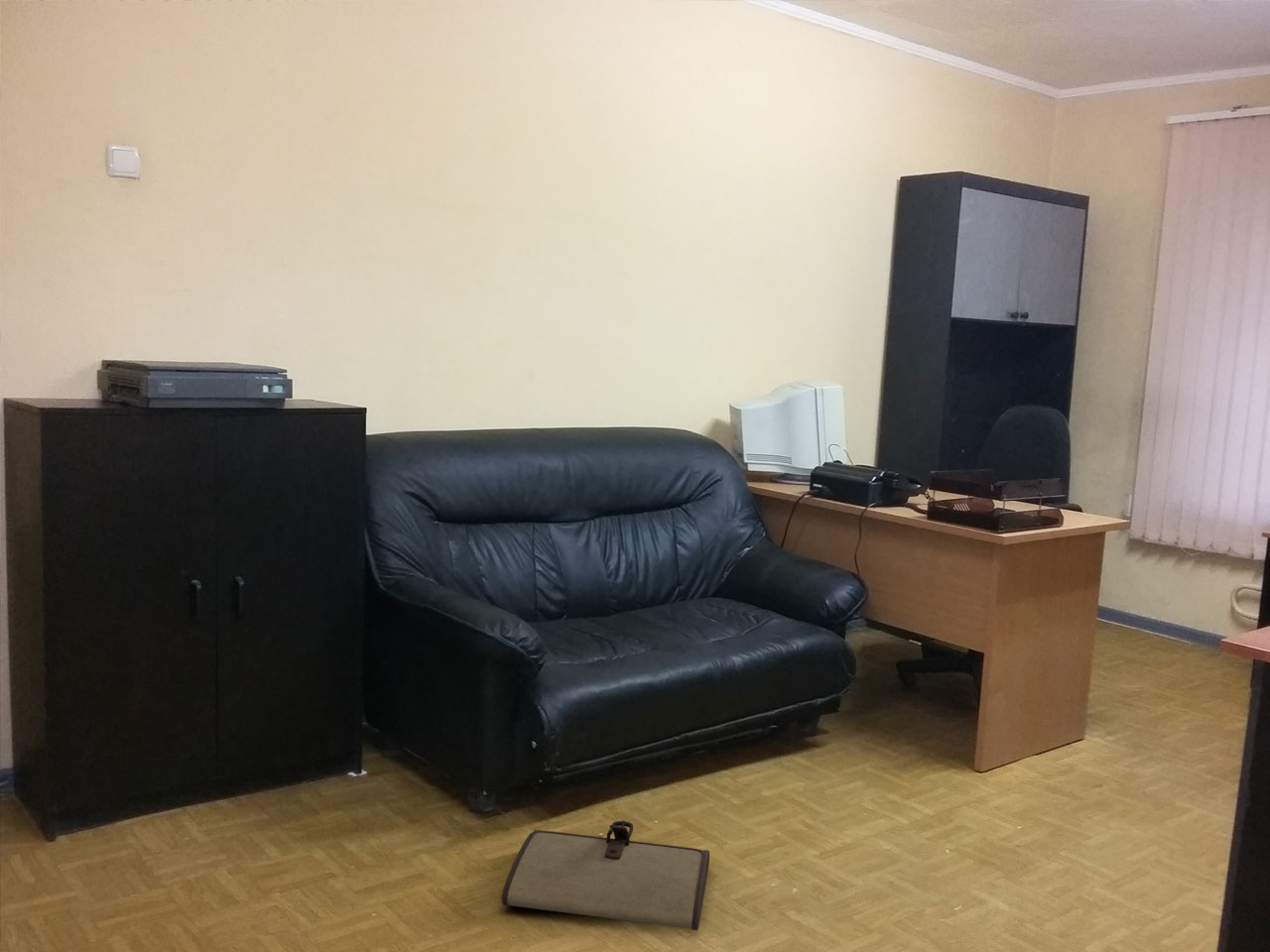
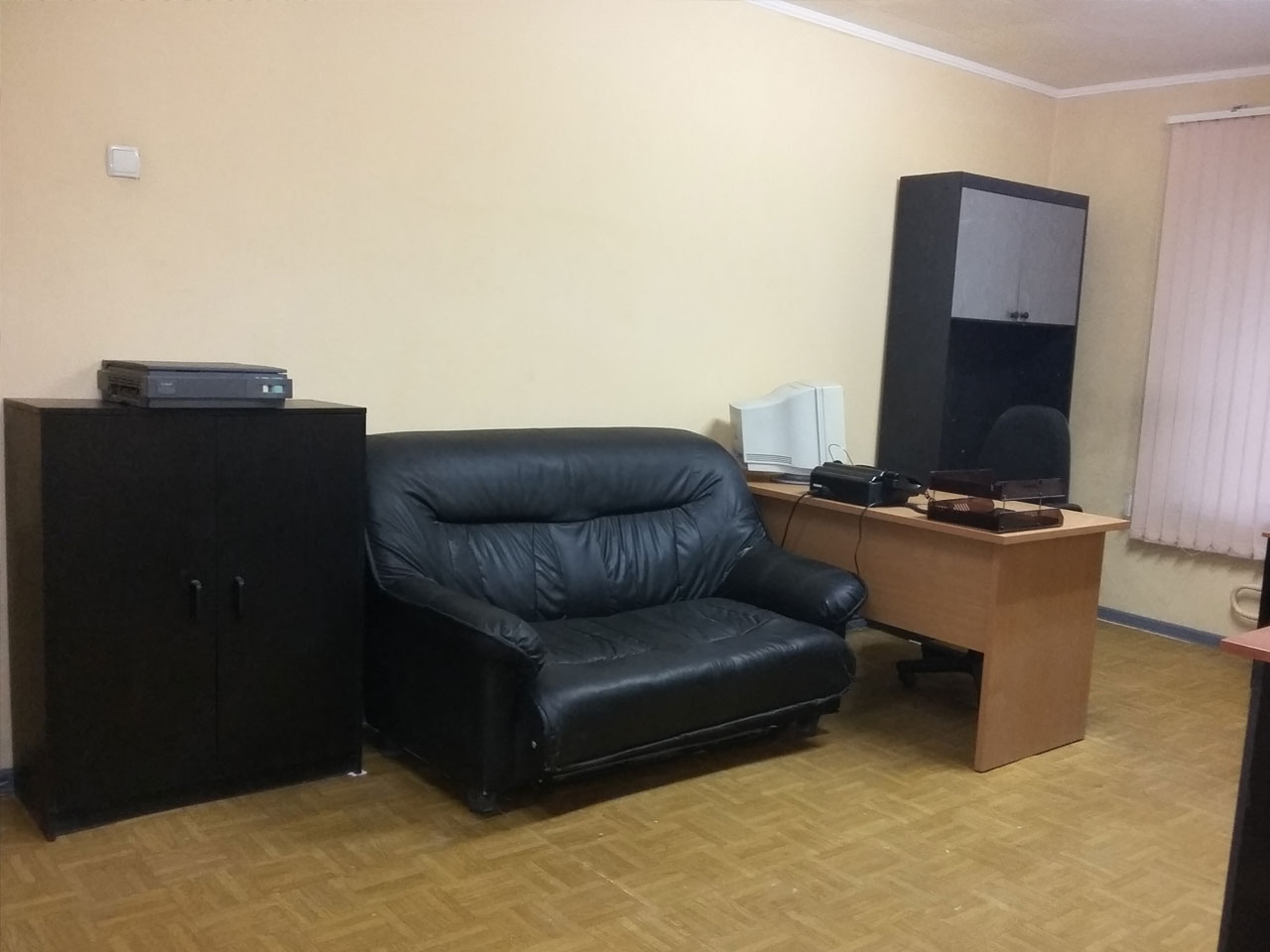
- tool roll (612, 862)
